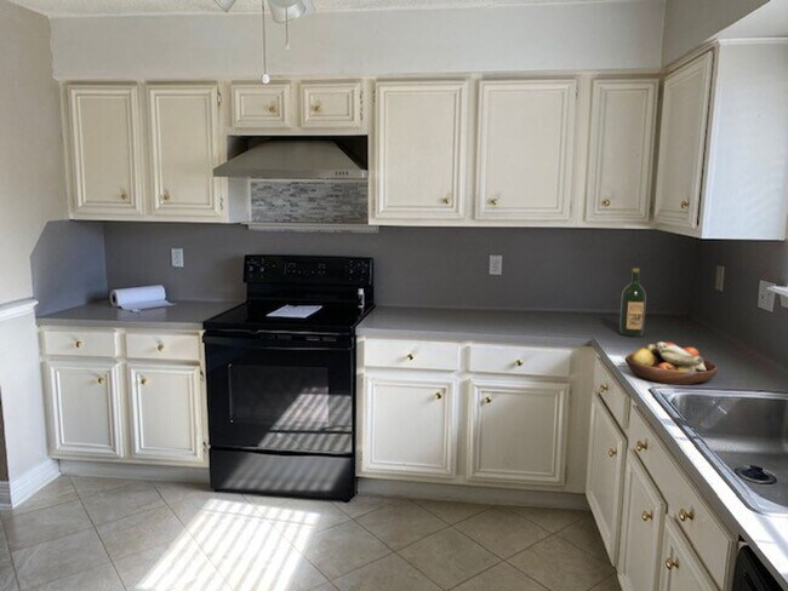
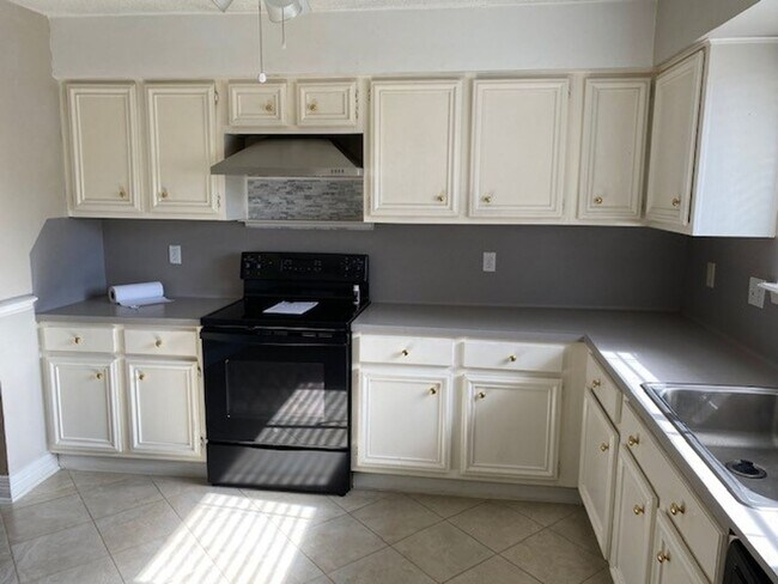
- wine bottle (633, 302)
- fruit bowl (670, 358)
